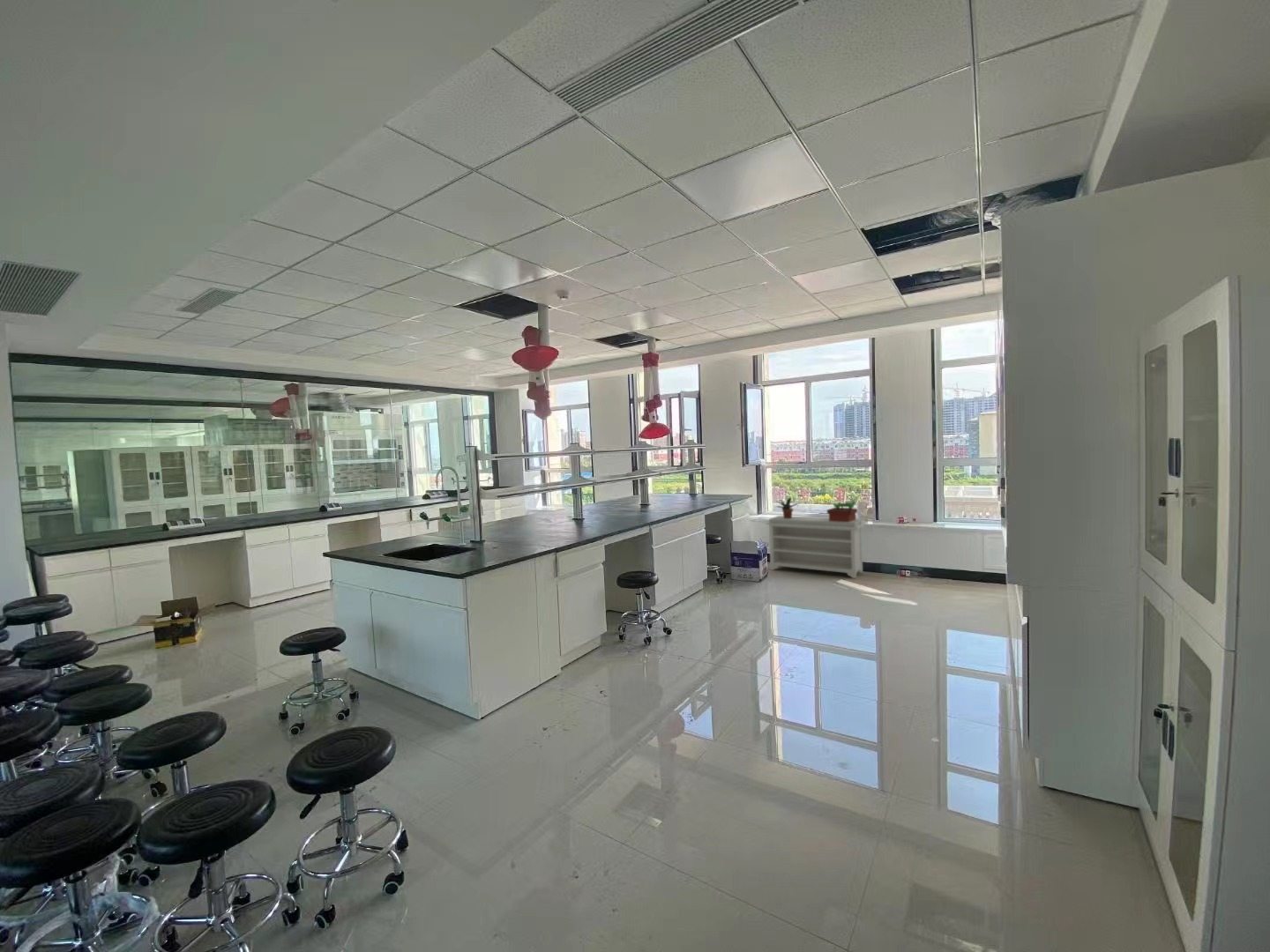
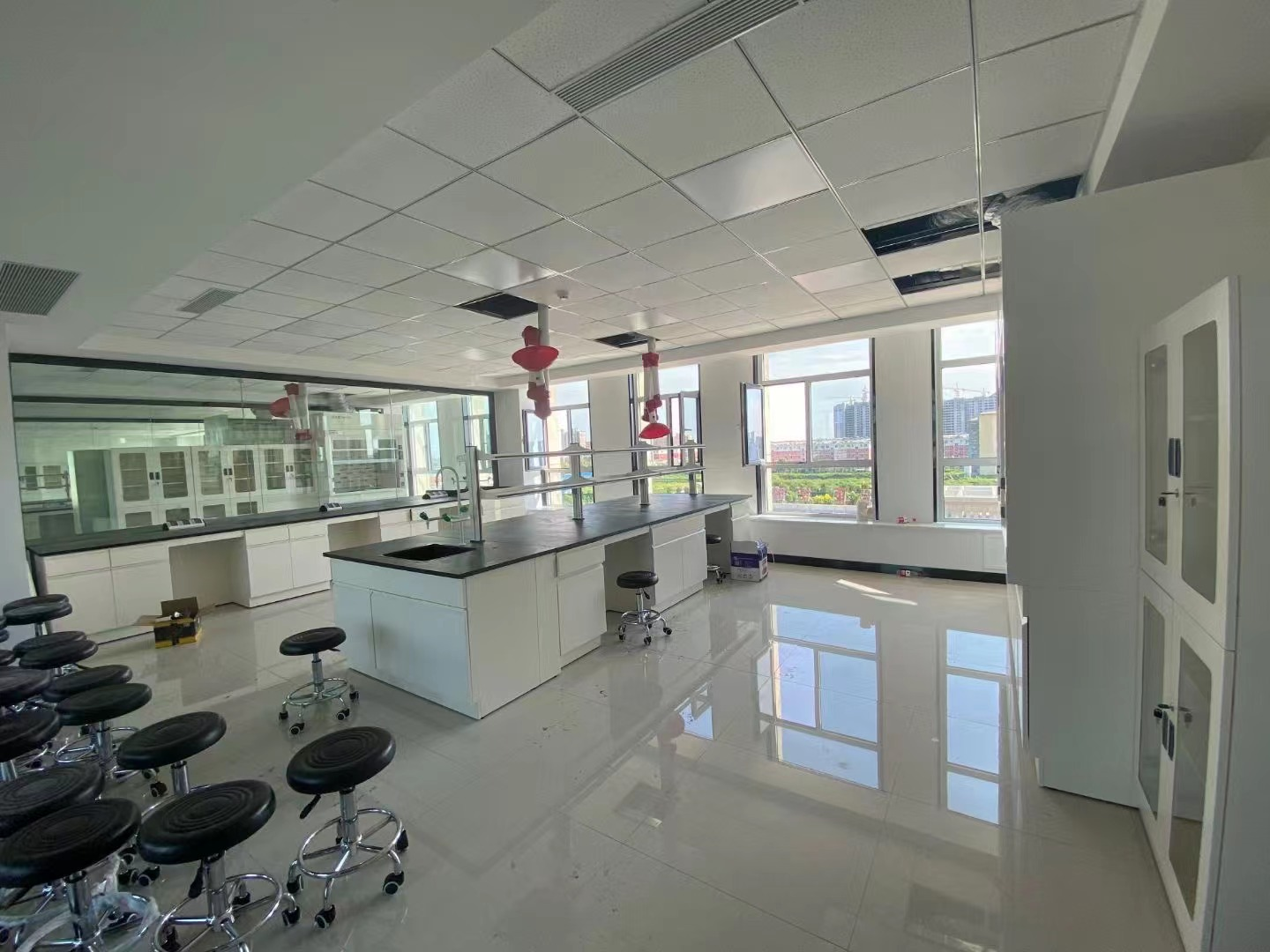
- bench (815, 545)
- potted plant (787, 507)
- flowerpot (841, 510)
